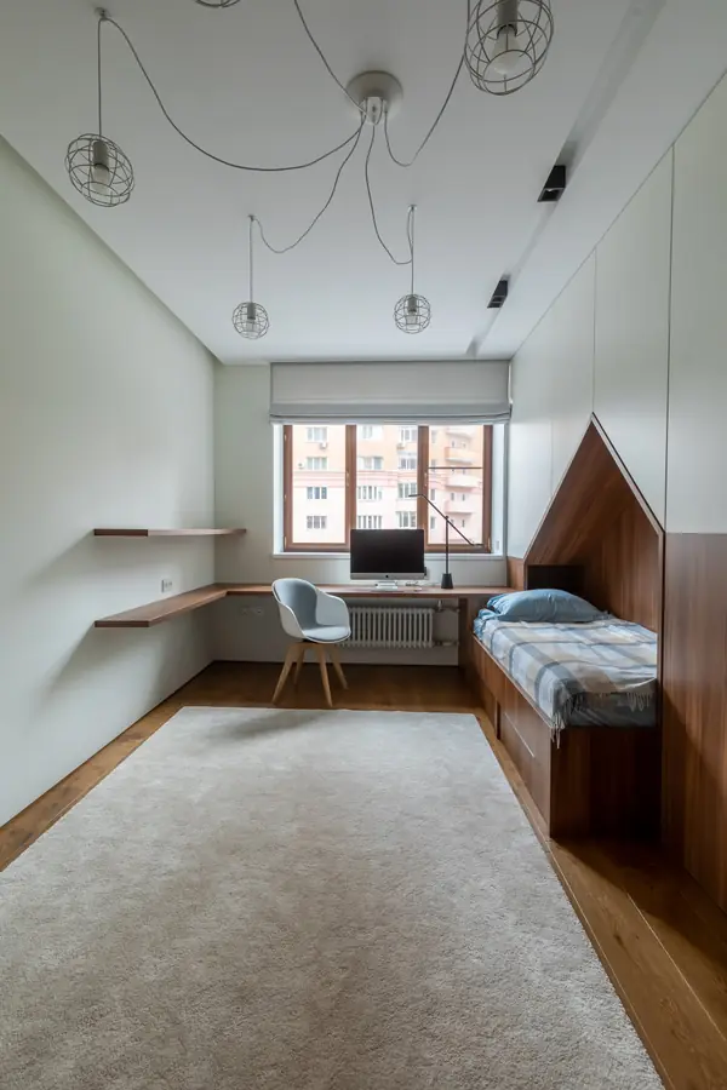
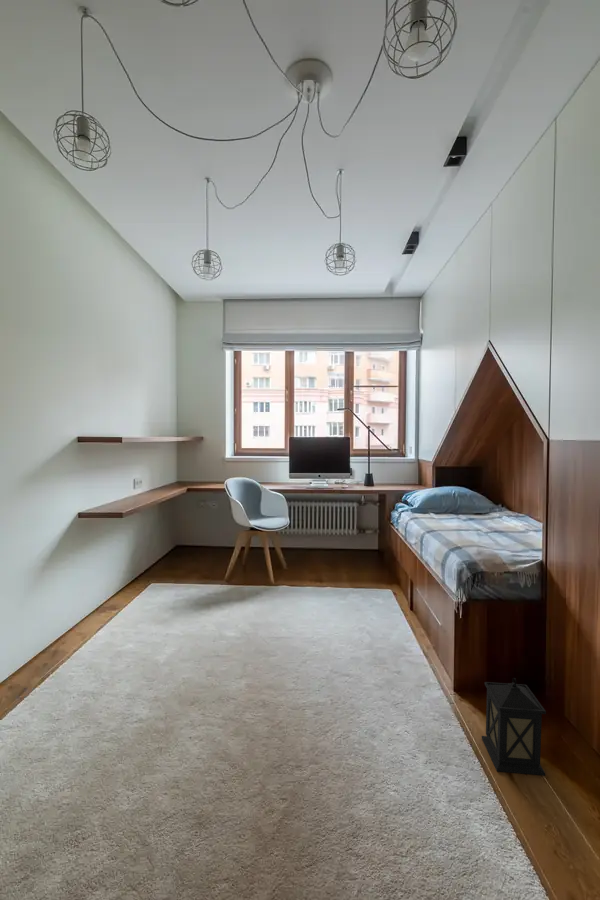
+ lantern (512, 717)
